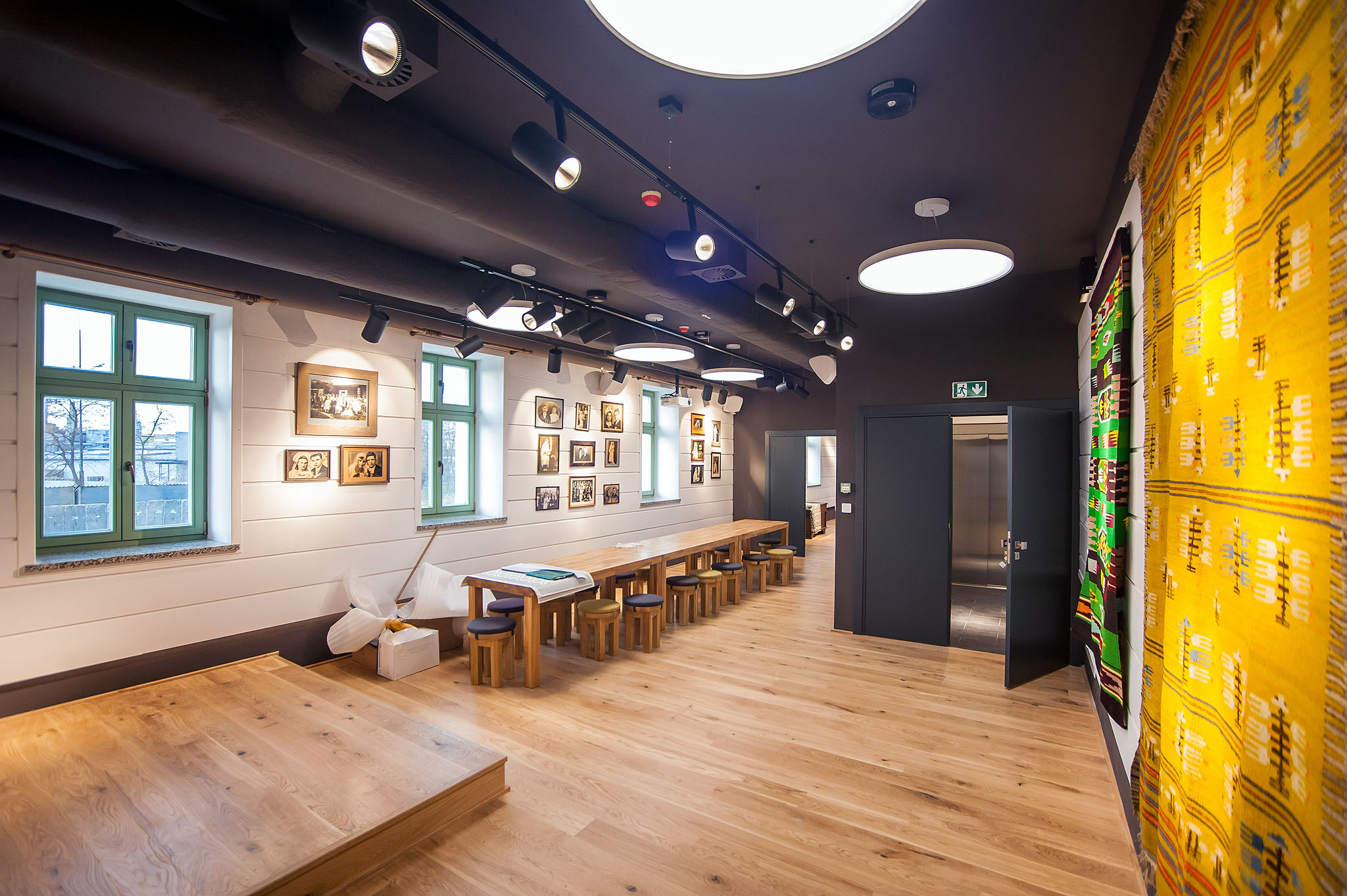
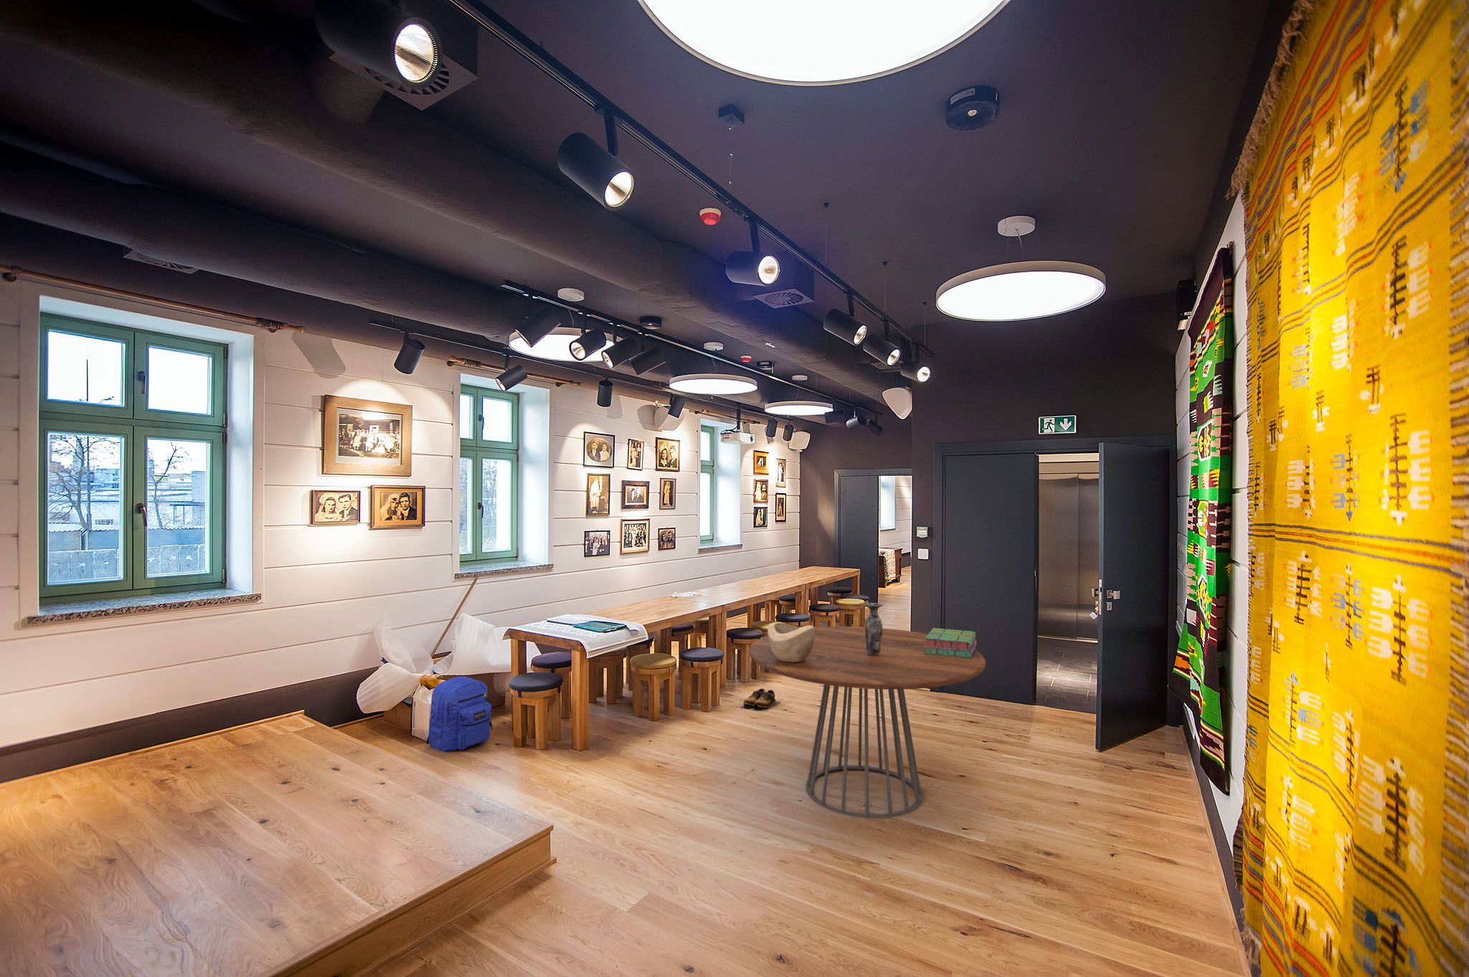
+ stack of books (950, 641)
+ shoes (760, 698)
+ dining table (865, 720)
+ backpack (465, 711)
+ decorative bowl (791, 641)
+ vase (872, 629)
